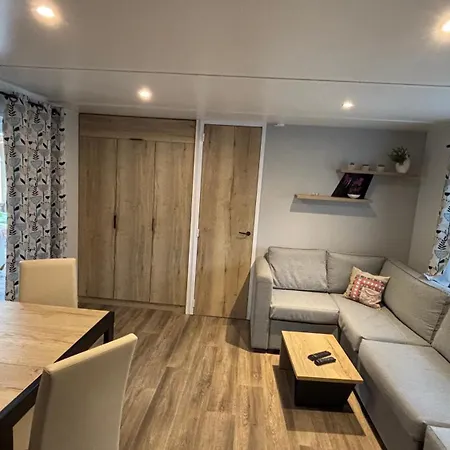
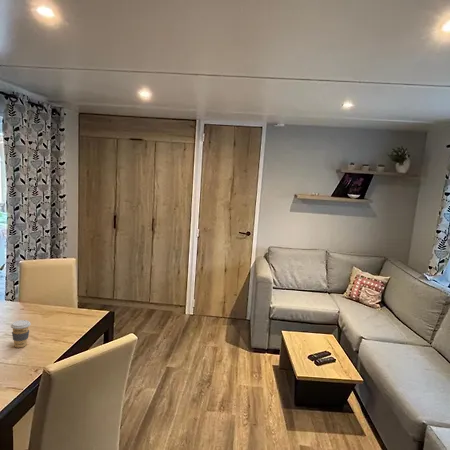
+ coffee cup (20, 334)
